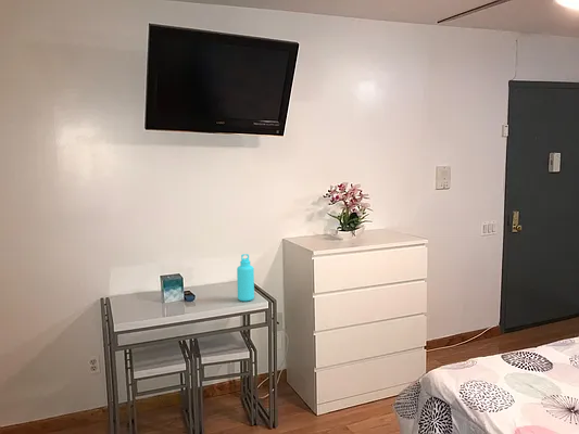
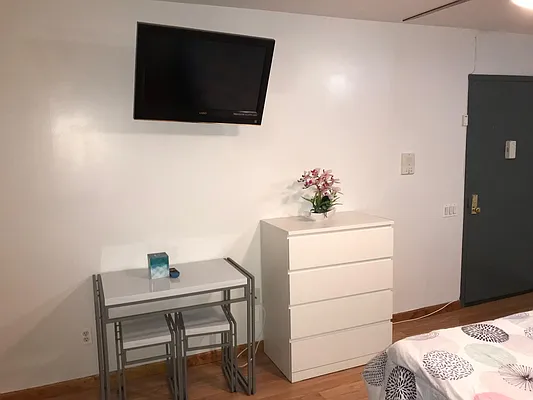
- water bottle (246, 277)
